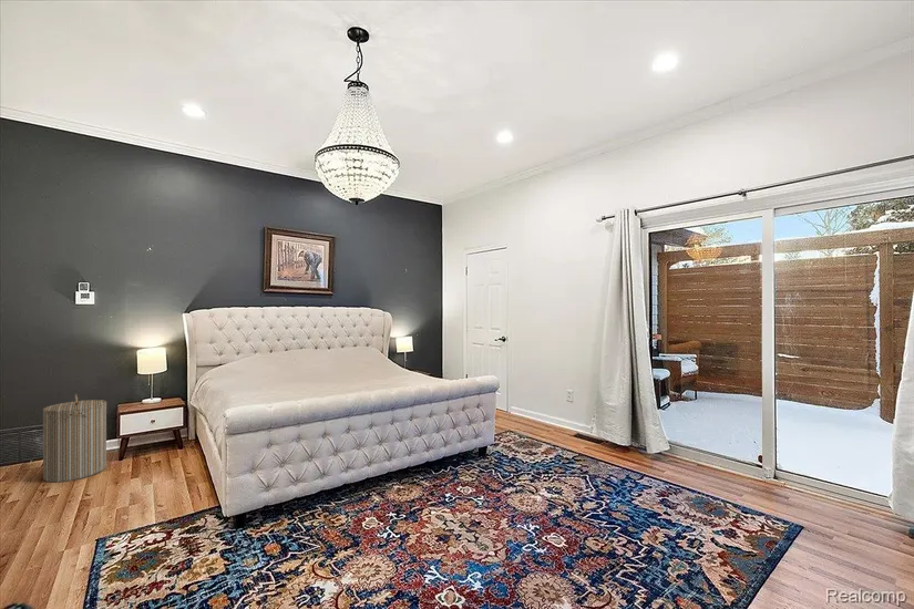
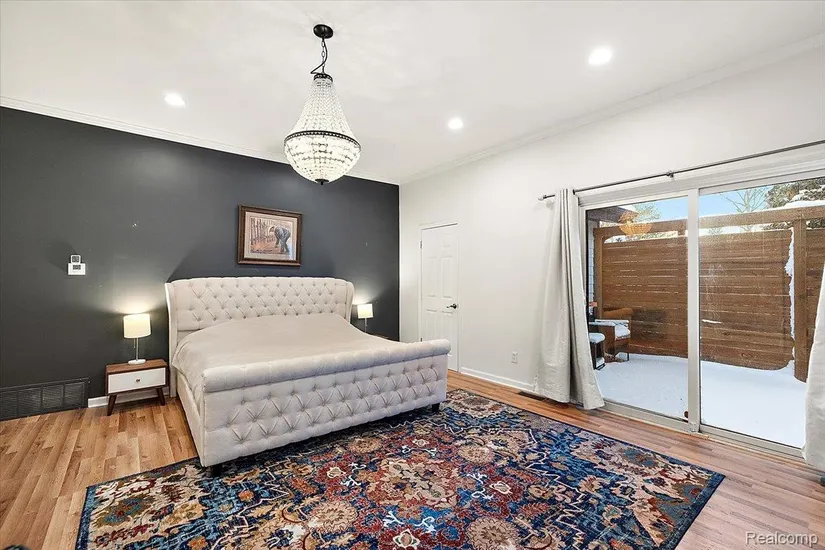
- laundry hamper (75, 433)
